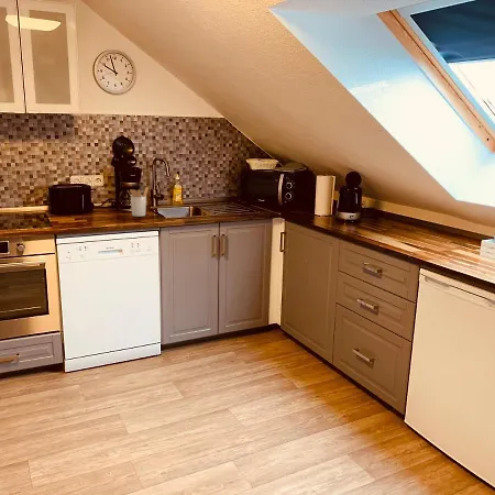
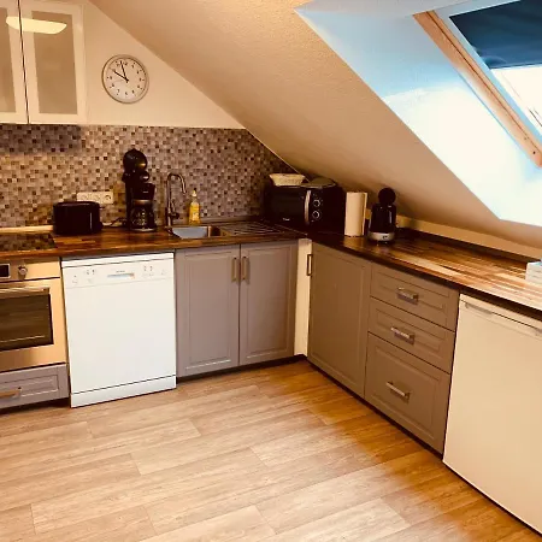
- utensil holder (138, 201)
